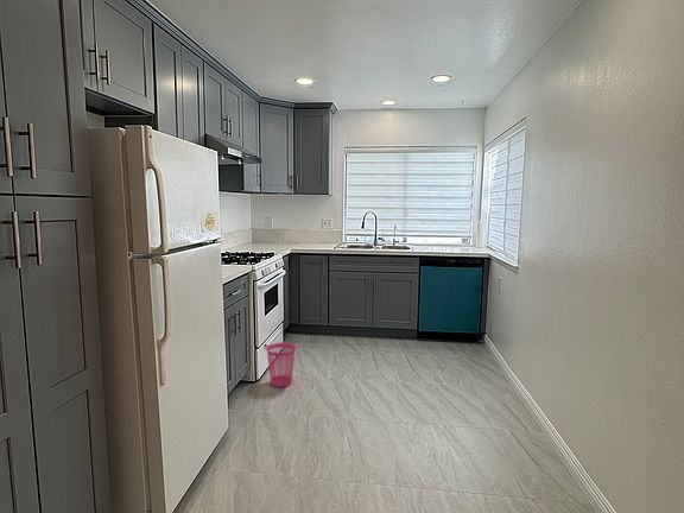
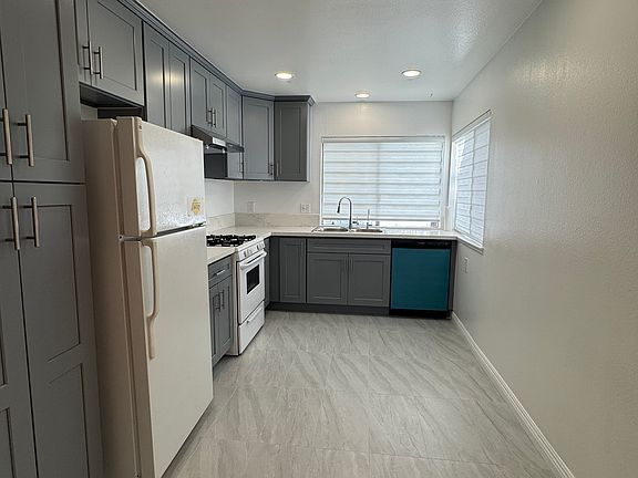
- waste basket (280, 365)
